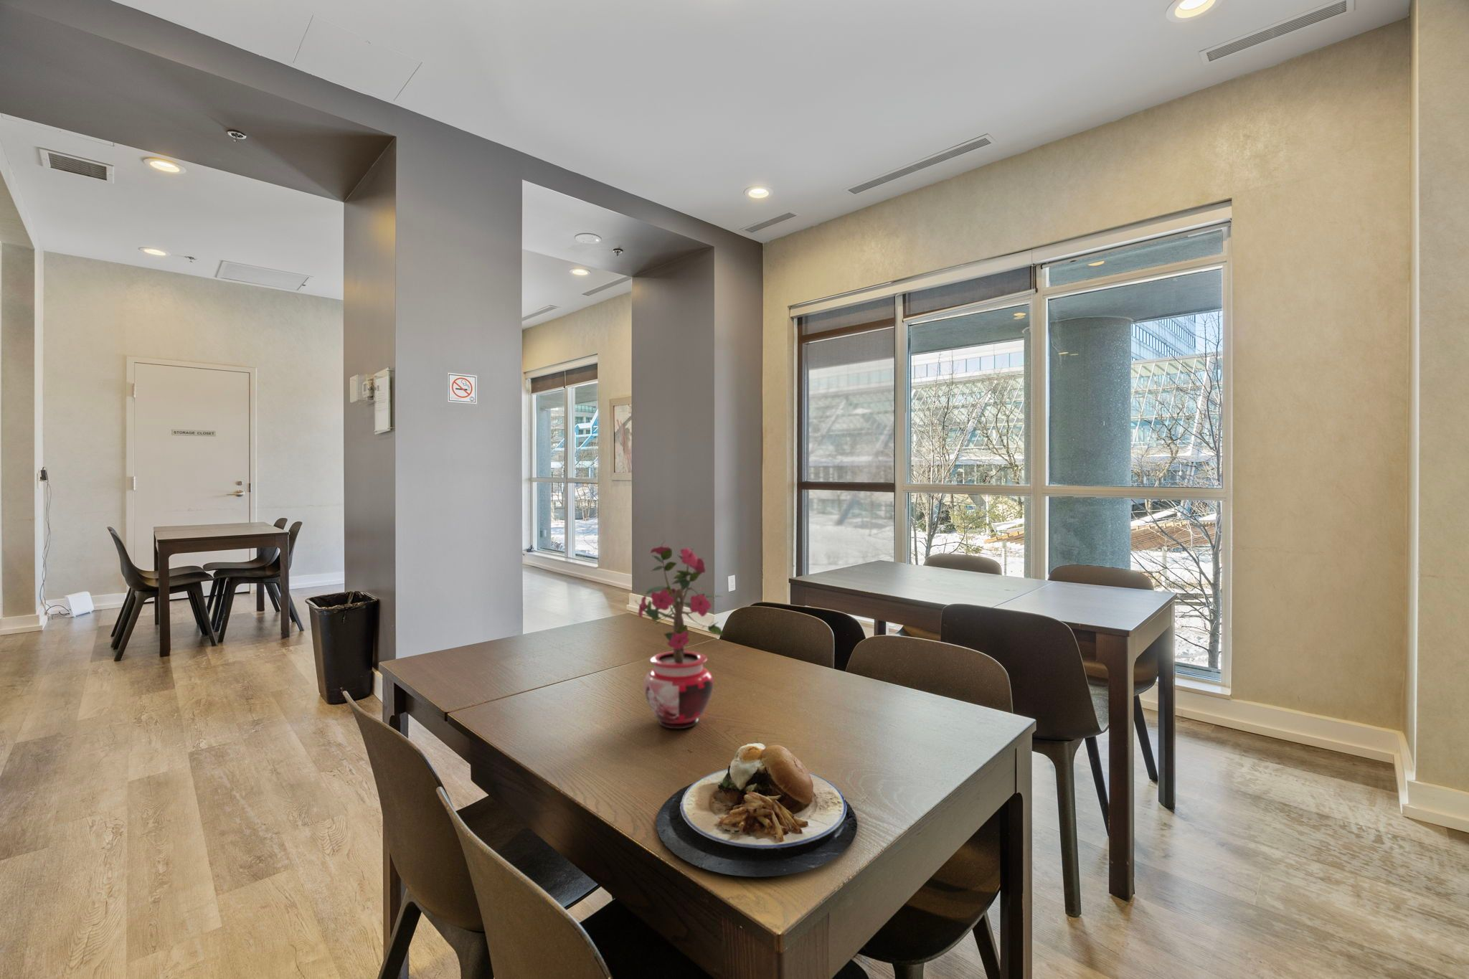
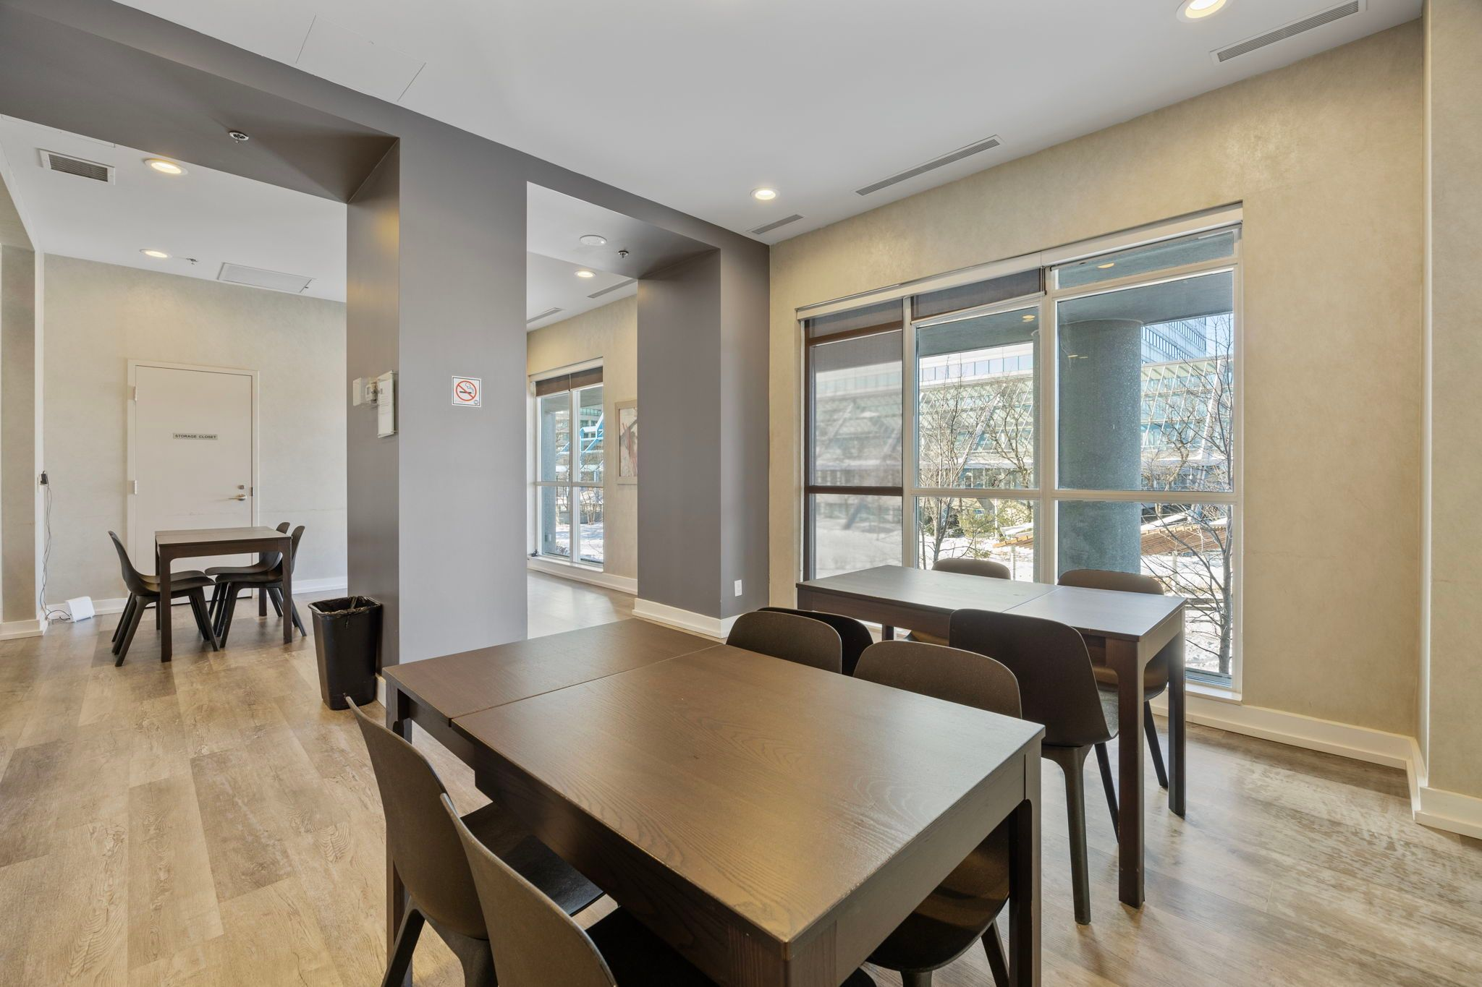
- plate (756, 789)
- potted plant (683, 632)
